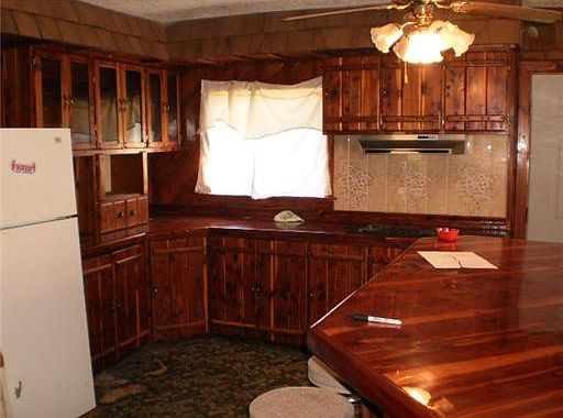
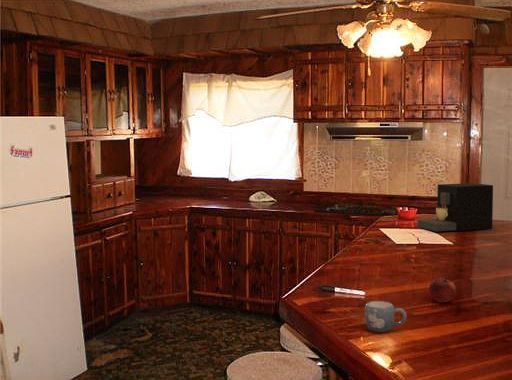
+ mug (385, 317)
+ fruit (442, 289)
+ coffee maker (454, 206)
